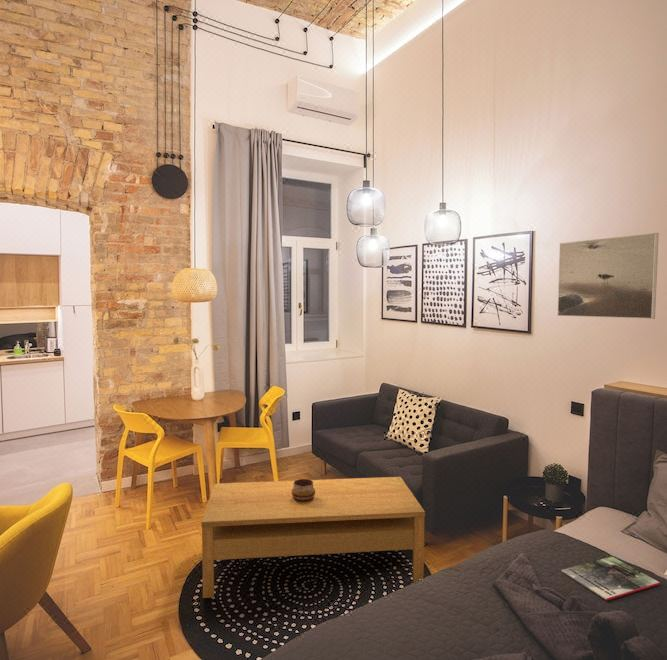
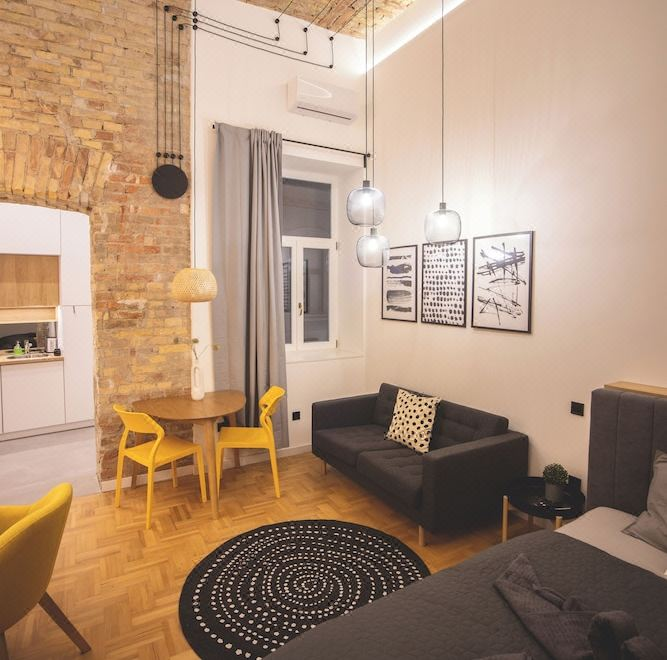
- coffee table (312, 530)
- magazine (609, 576)
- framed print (603, 278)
- decorative bowl (303, 490)
